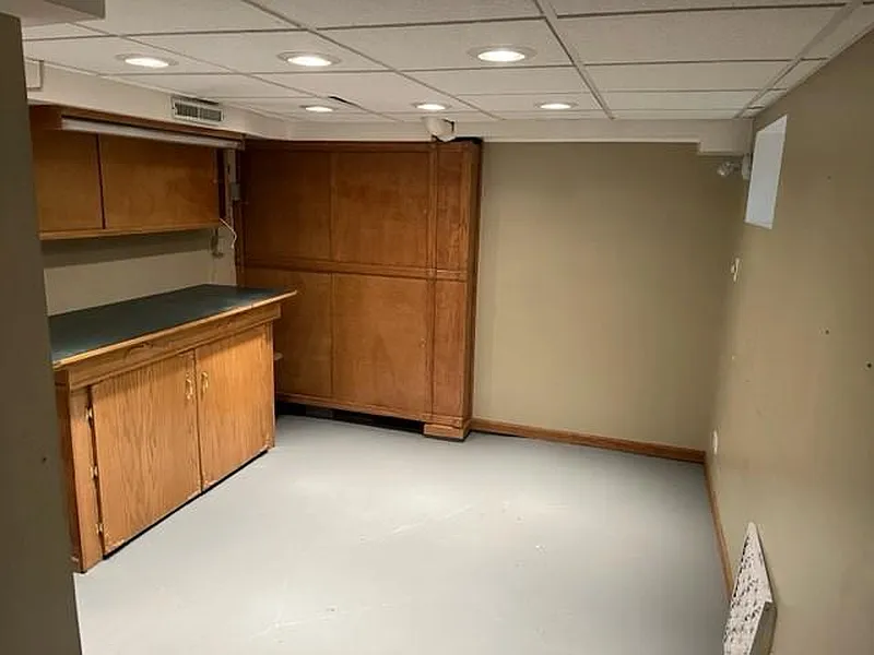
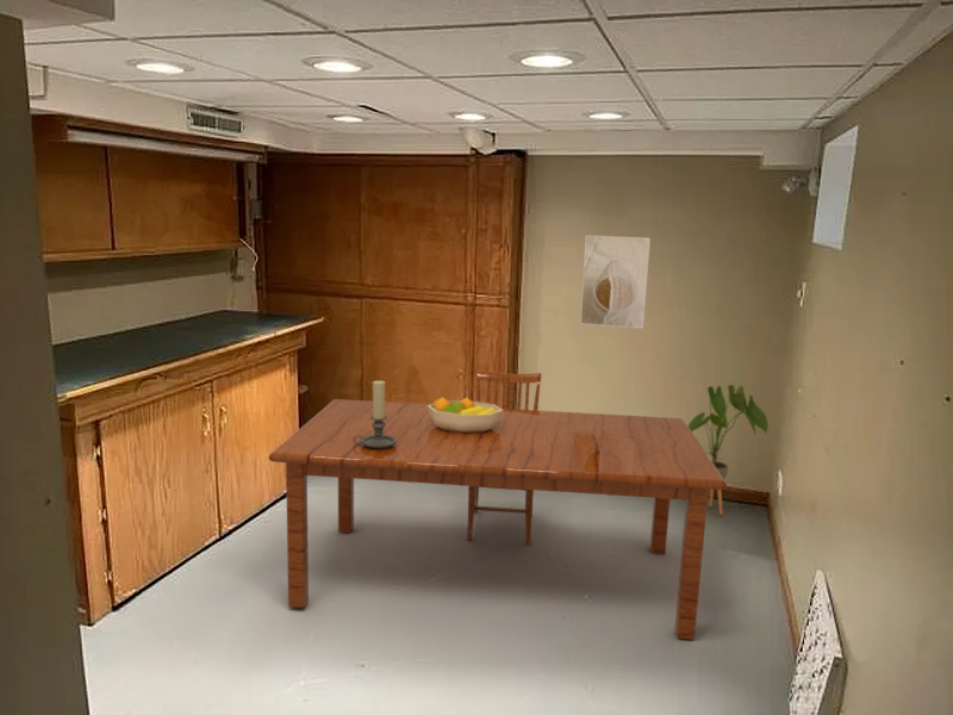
+ dining table (499, 480)
+ candle holder (374, 412)
+ house plant (721, 448)
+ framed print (615, 281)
+ fruit bowl (465, 412)
